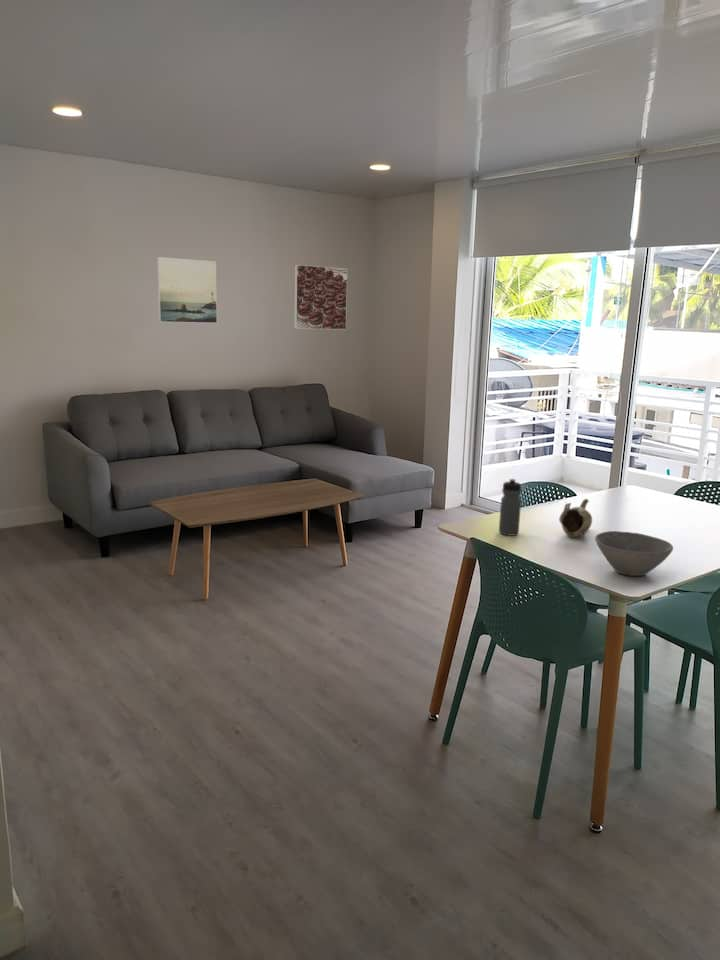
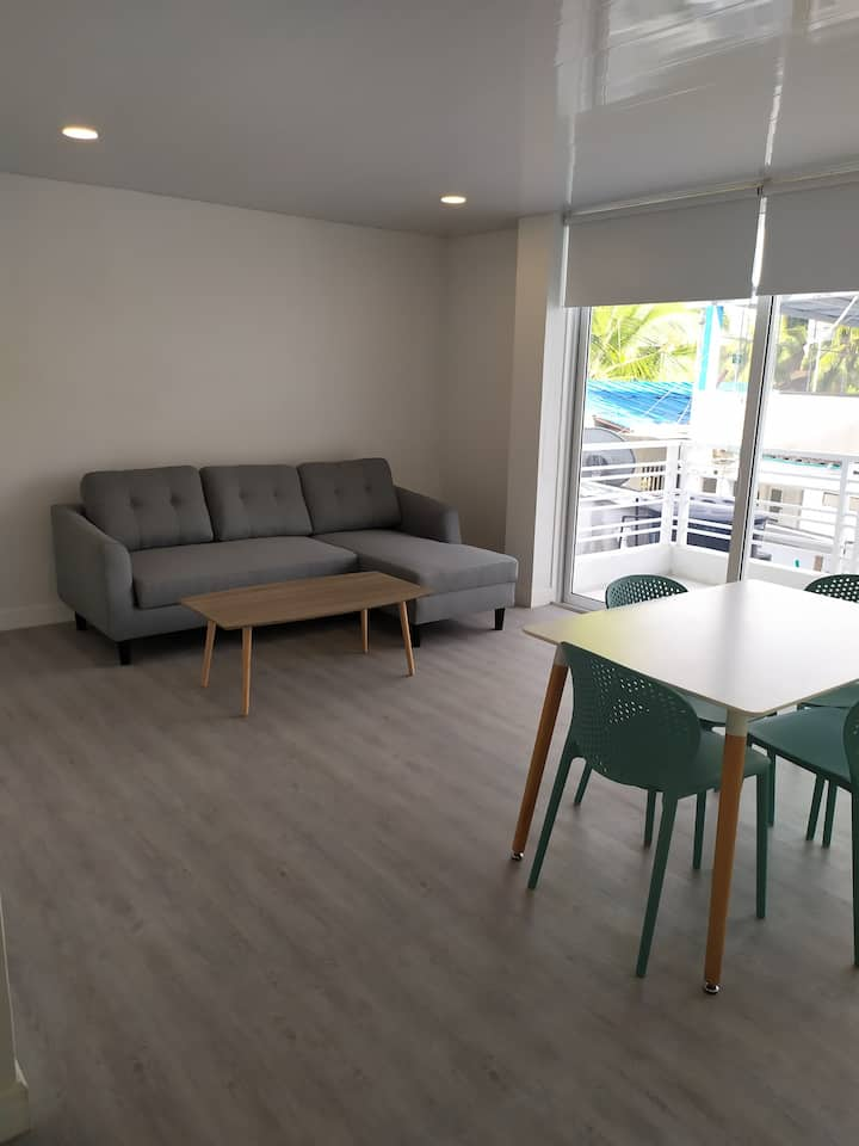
- water bottle (510, 506)
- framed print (187, 291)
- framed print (321, 298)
- bowl (631, 556)
- teapot (579, 517)
